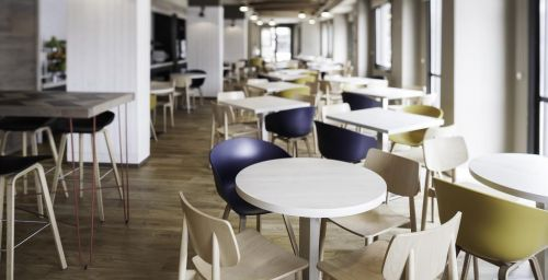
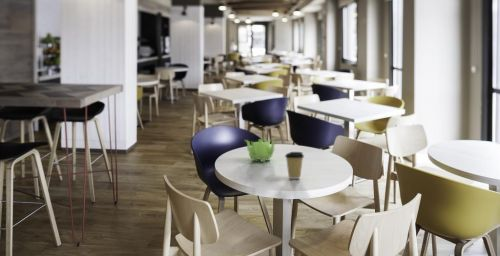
+ teapot (260, 150)
+ coffee cup (294, 165)
